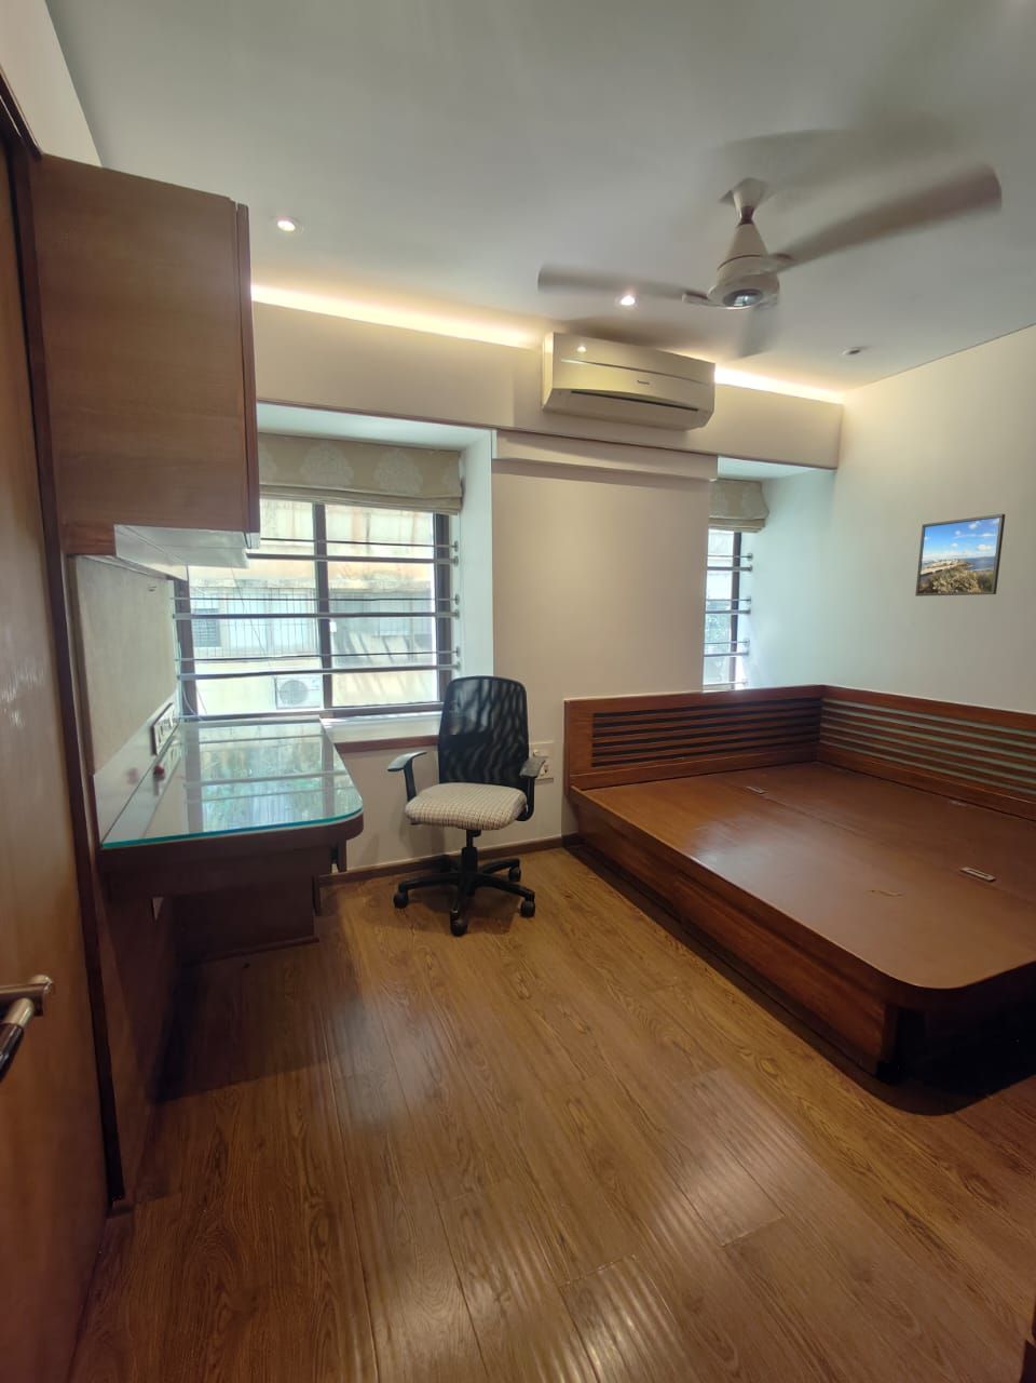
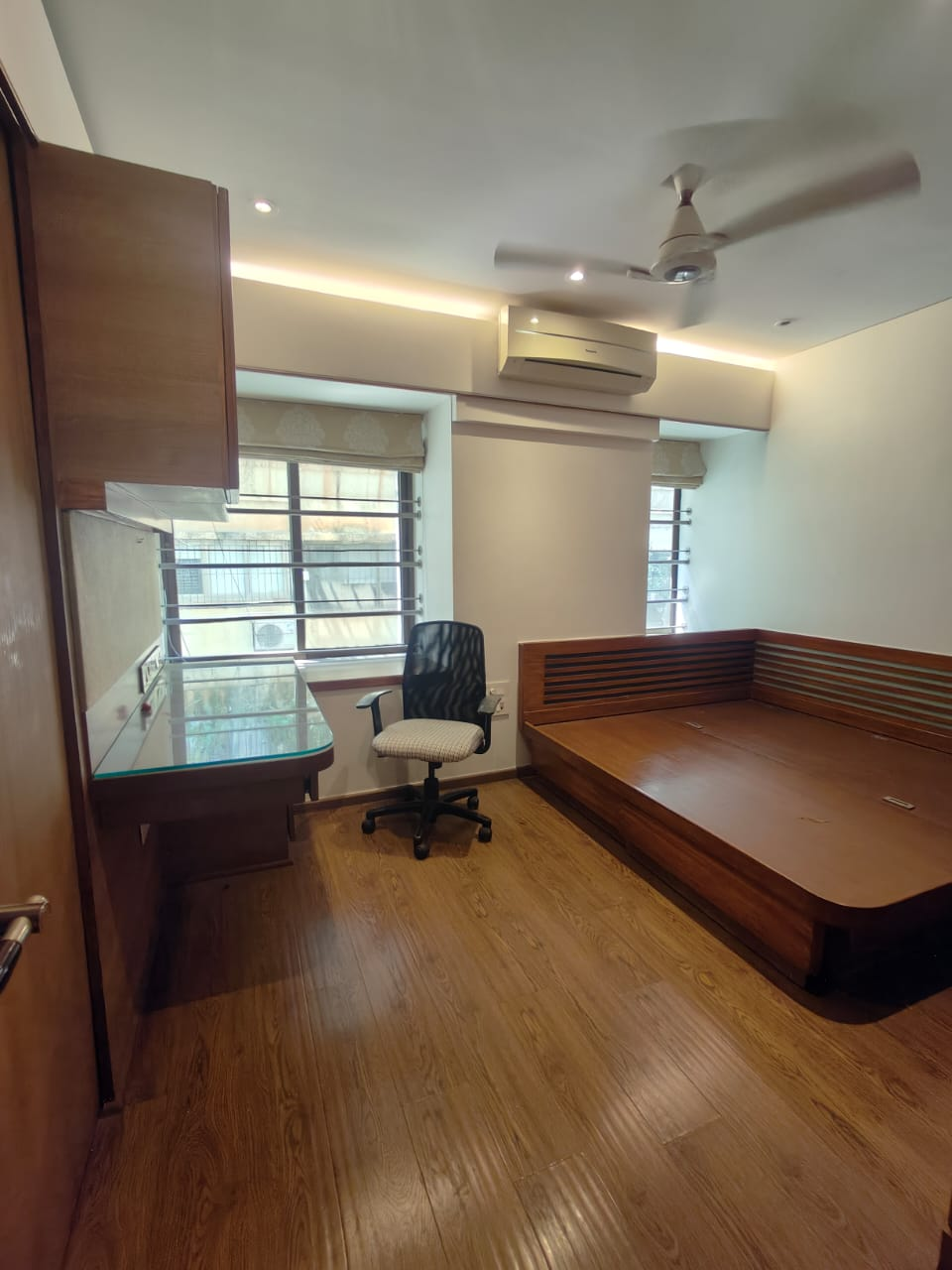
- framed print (958, 558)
